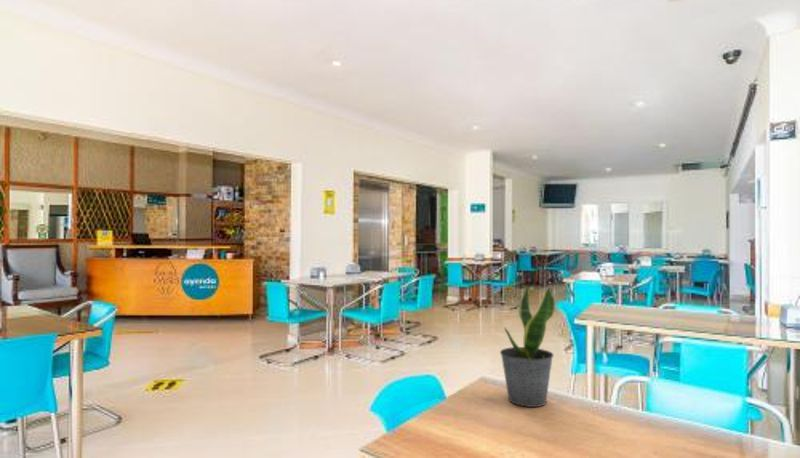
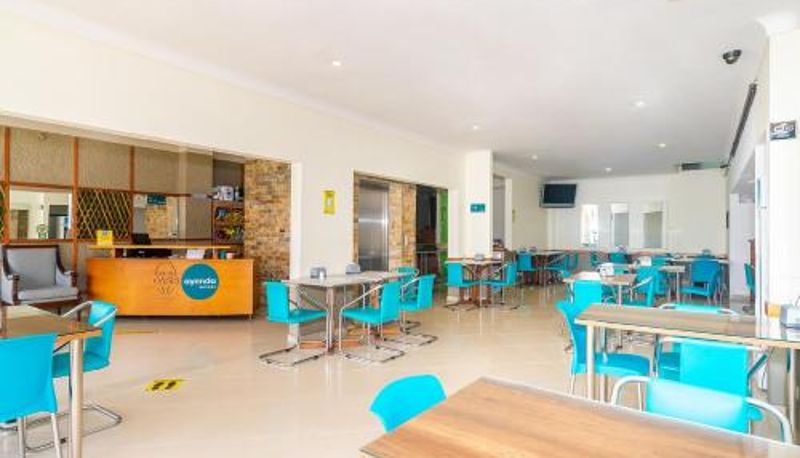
- potted plant (526, 342)
